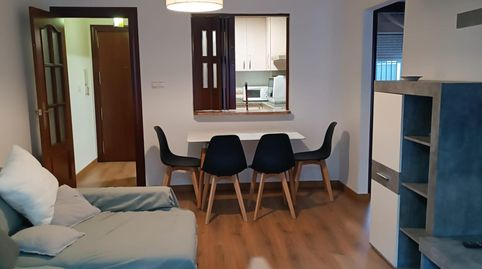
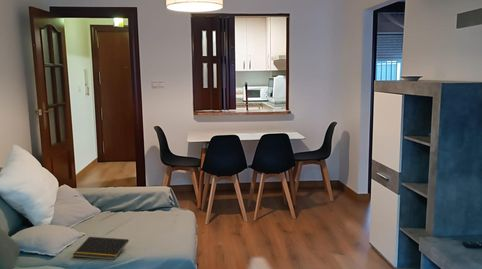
+ notepad (101, 247)
